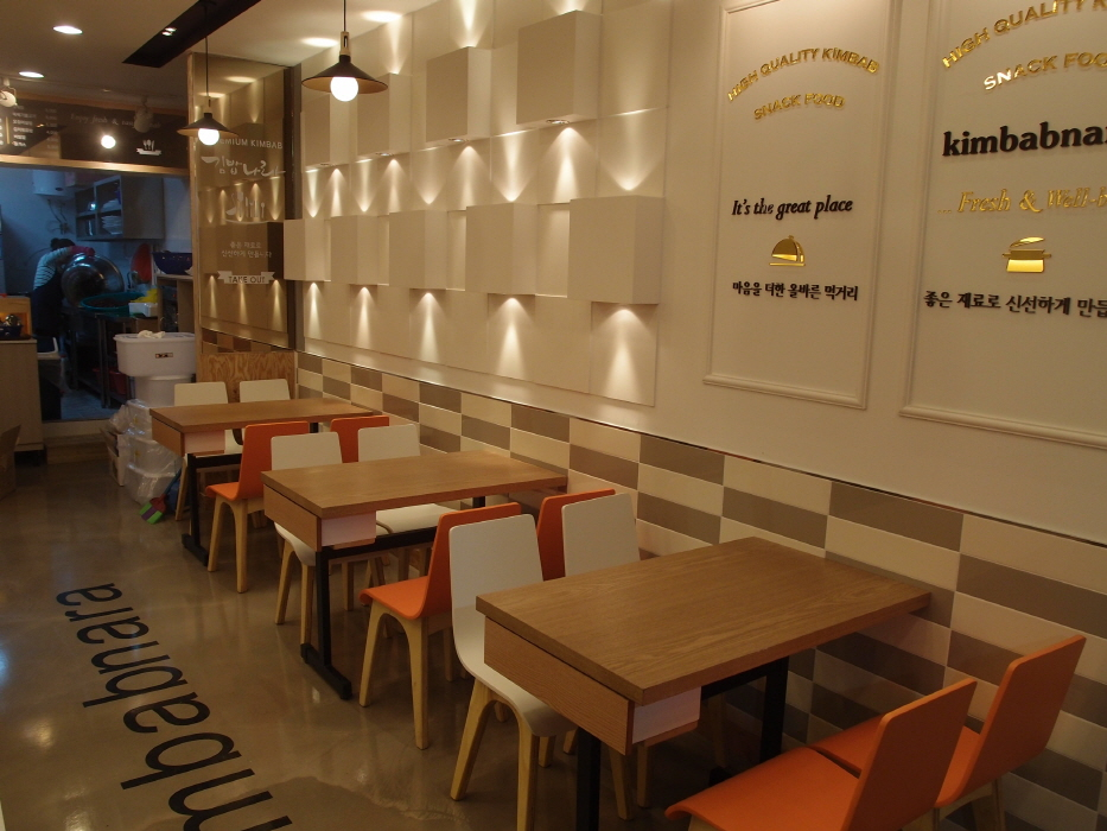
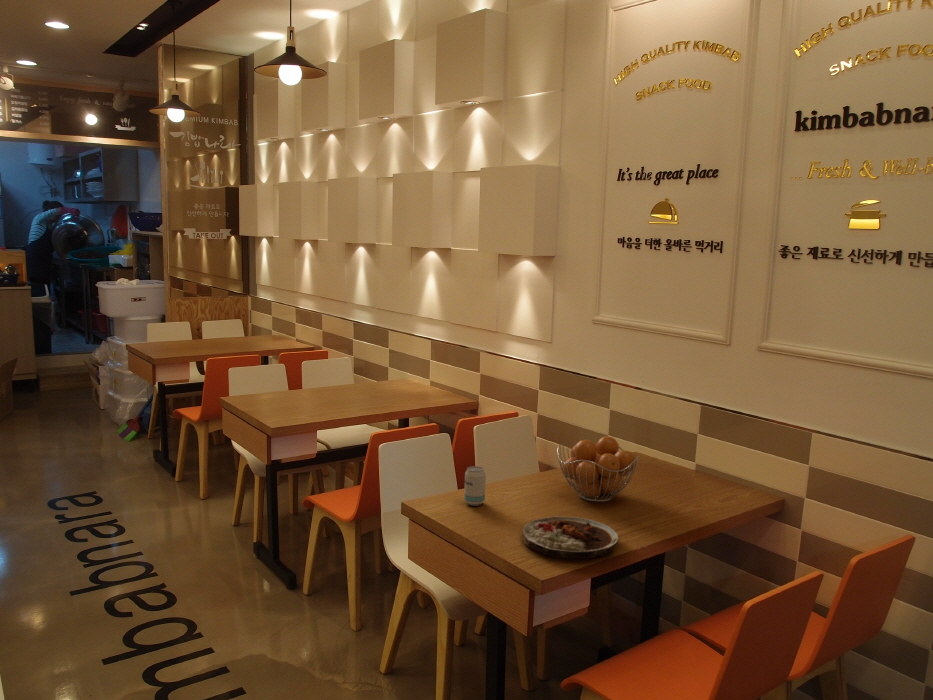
+ fruit basket (597, 467)
+ beverage can (475, 486)
+ plate (569, 533)
